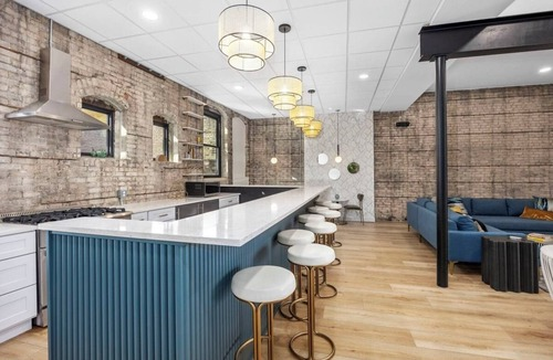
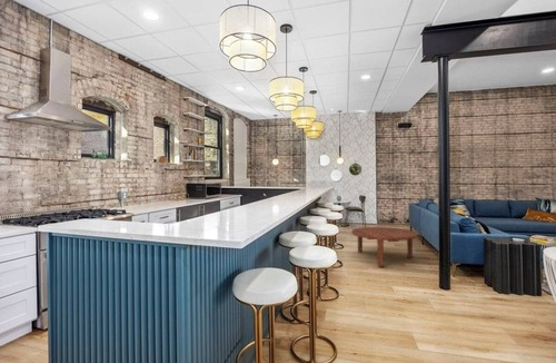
+ coffee table (383, 245)
